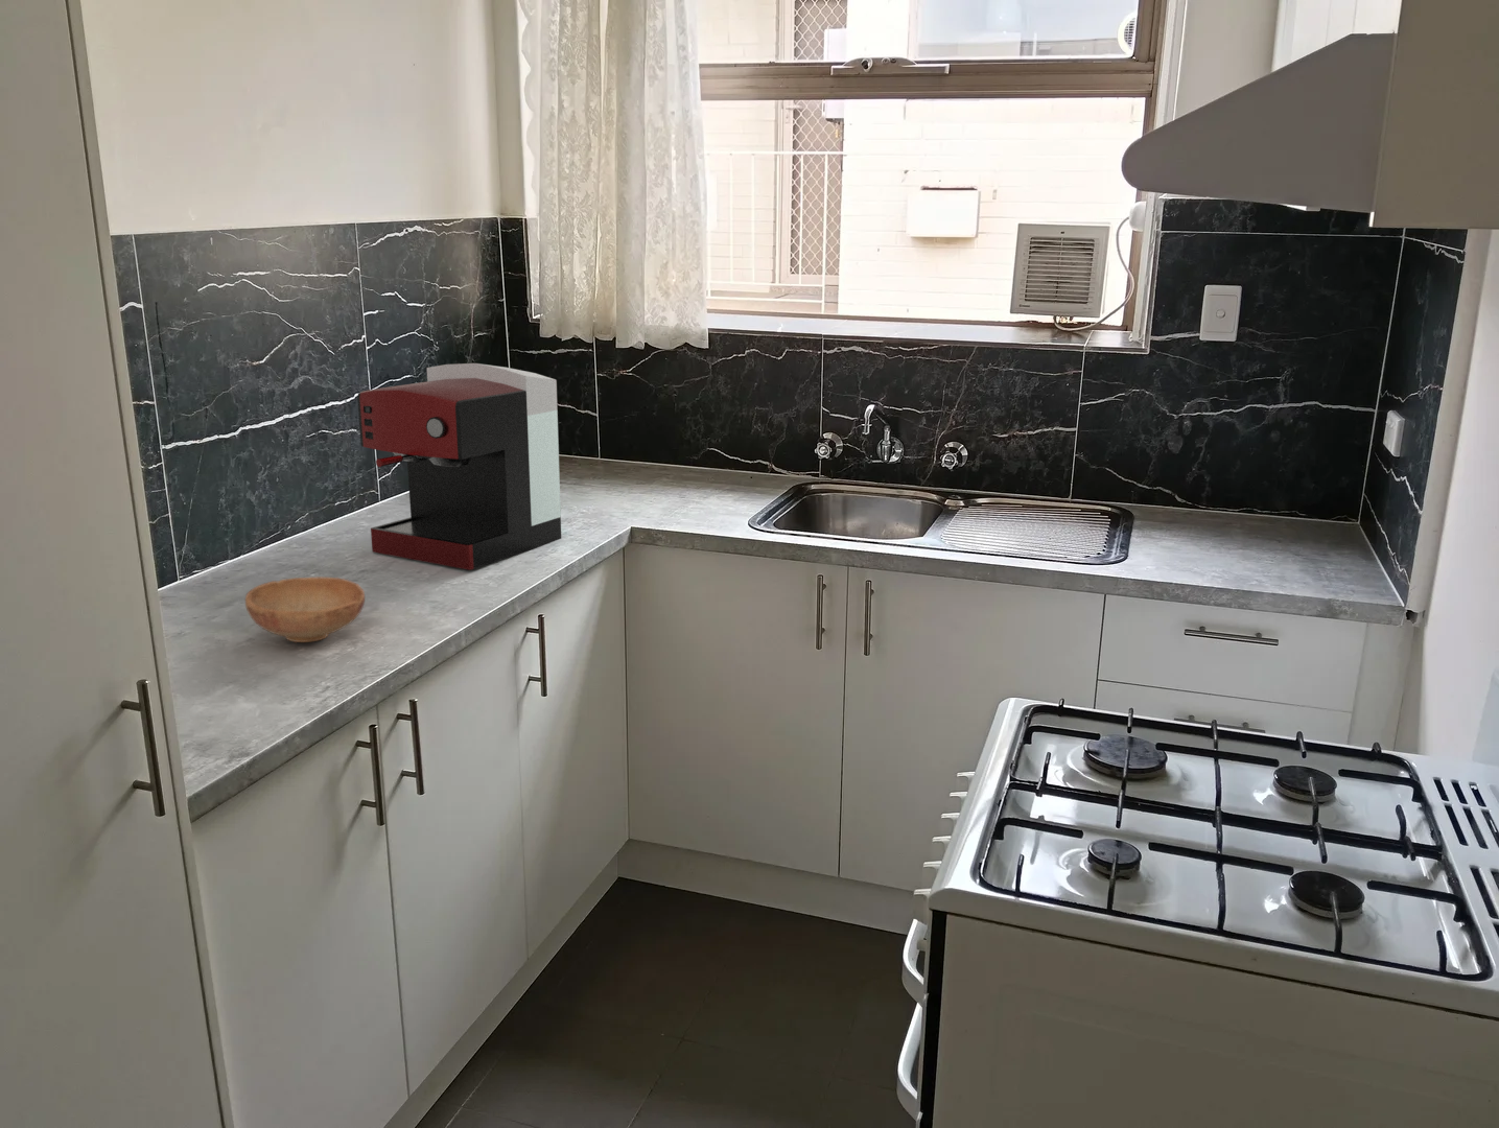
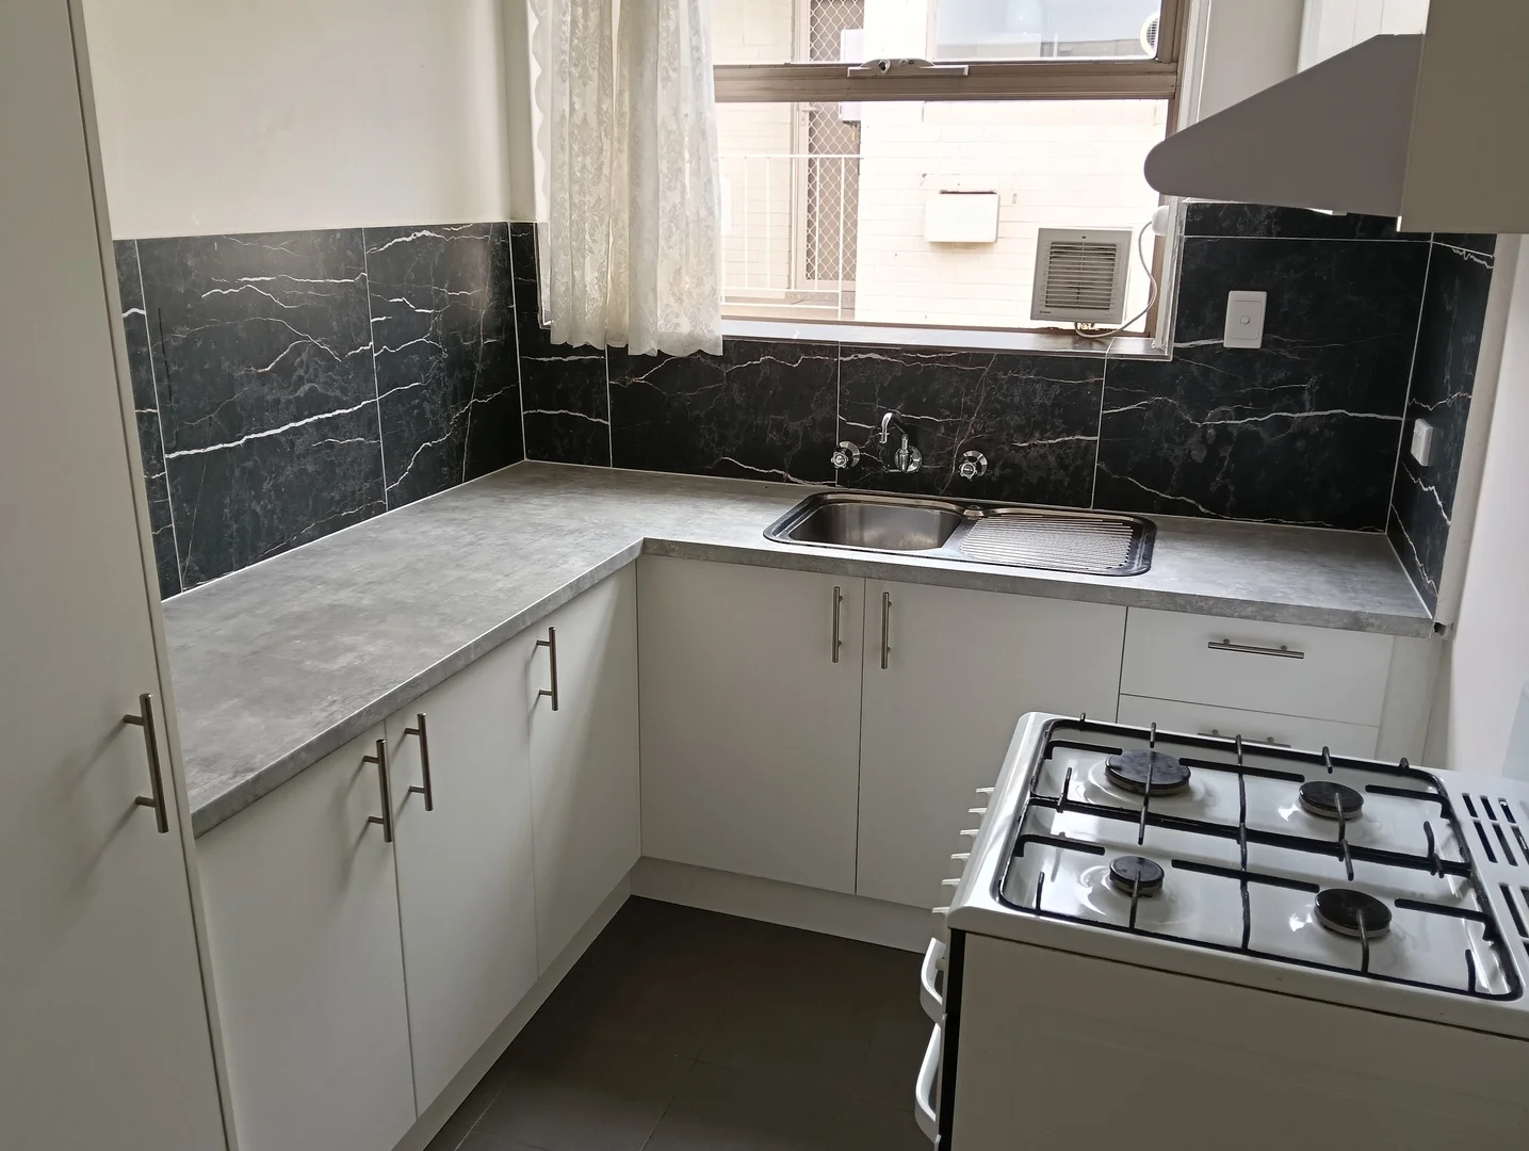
- bowl (307, 614)
- coffee maker (448, 460)
